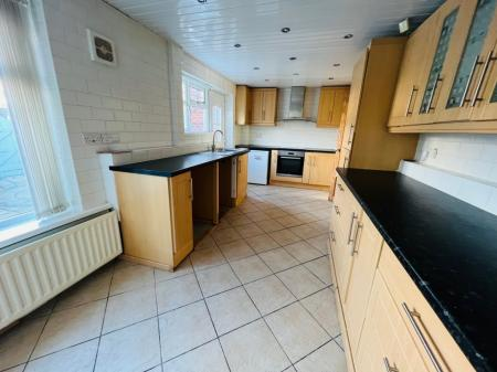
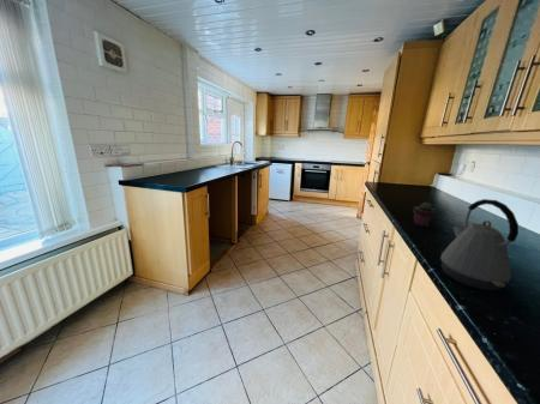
+ kettle (479, 240)
+ potted succulent (422, 213)
